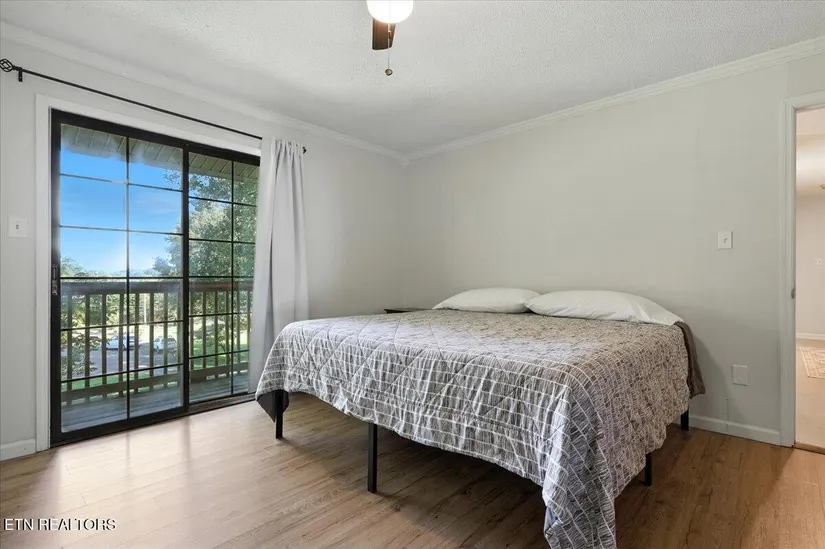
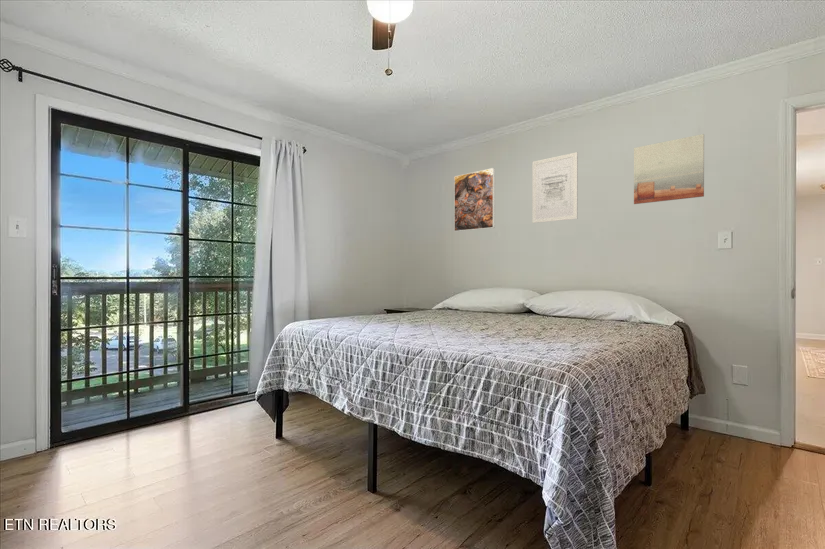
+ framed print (473, 201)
+ wall art (554, 189)
+ wall art (667, 171)
